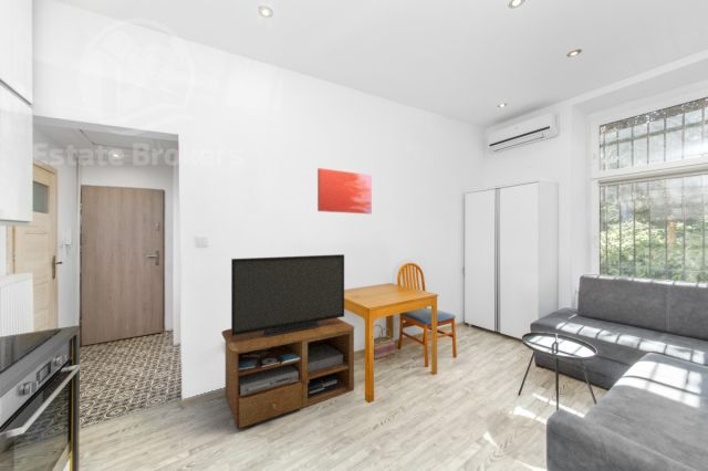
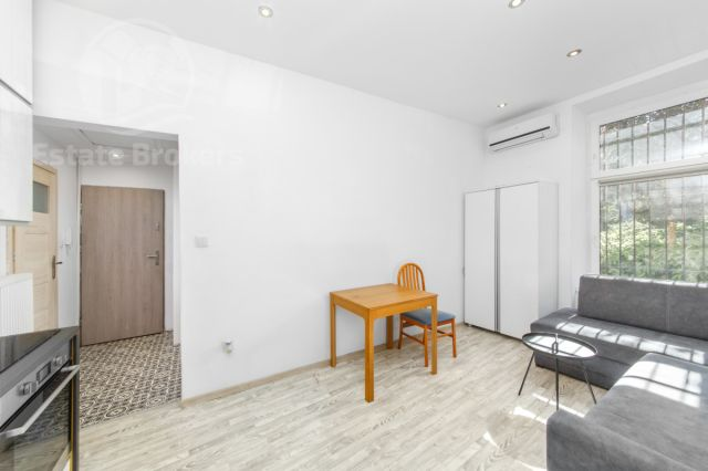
- tv stand (291, 324)
- wall art (345, 191)
- basket (381, 339)
